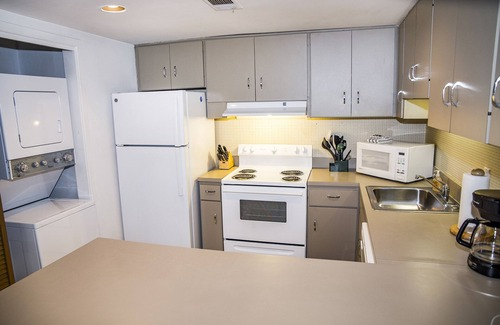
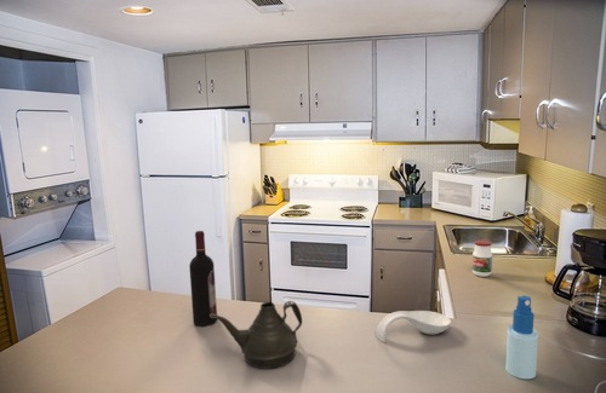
+ spray bottle (521, 334)
+ spoon rest (413, 322)
+ teapot (257, 330)
+ jar (481, 258)
+ wine bottle (202, 277)
